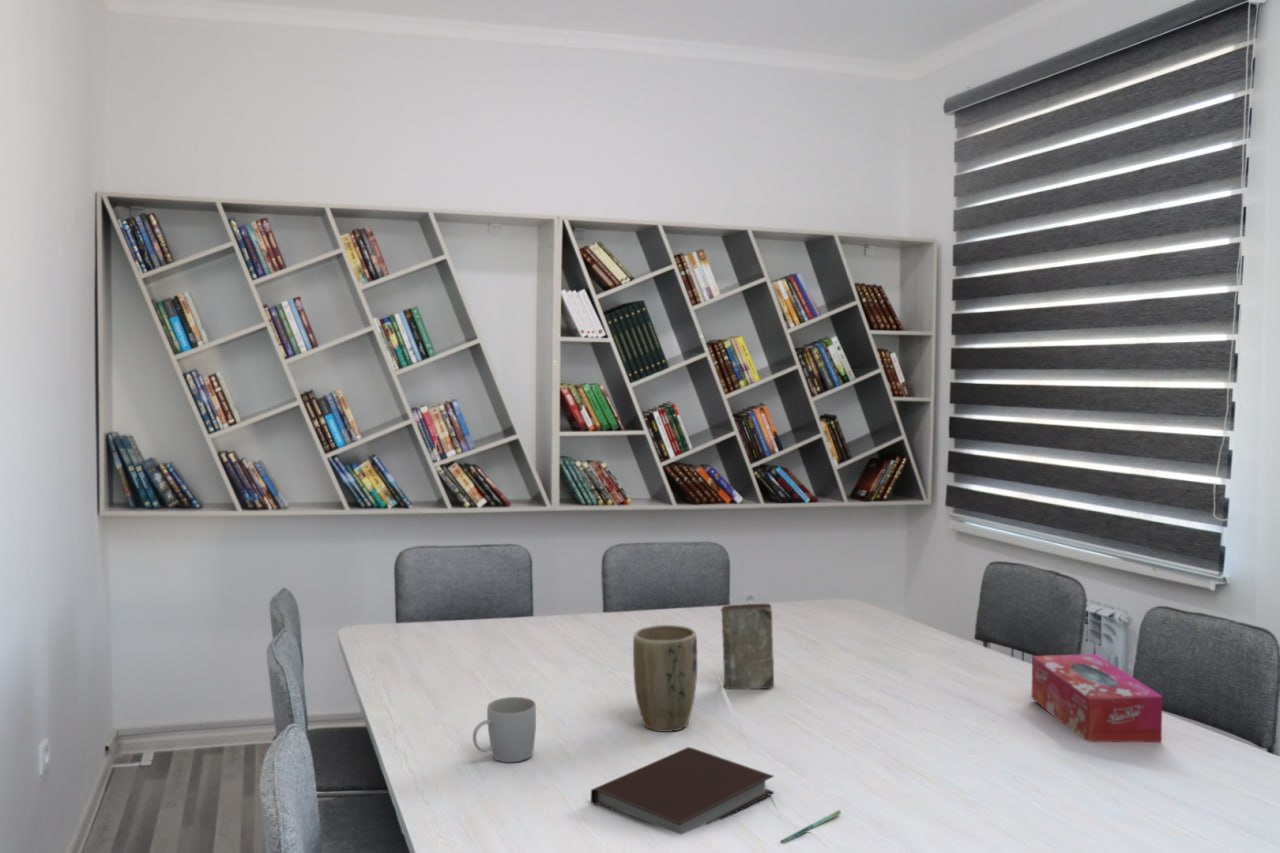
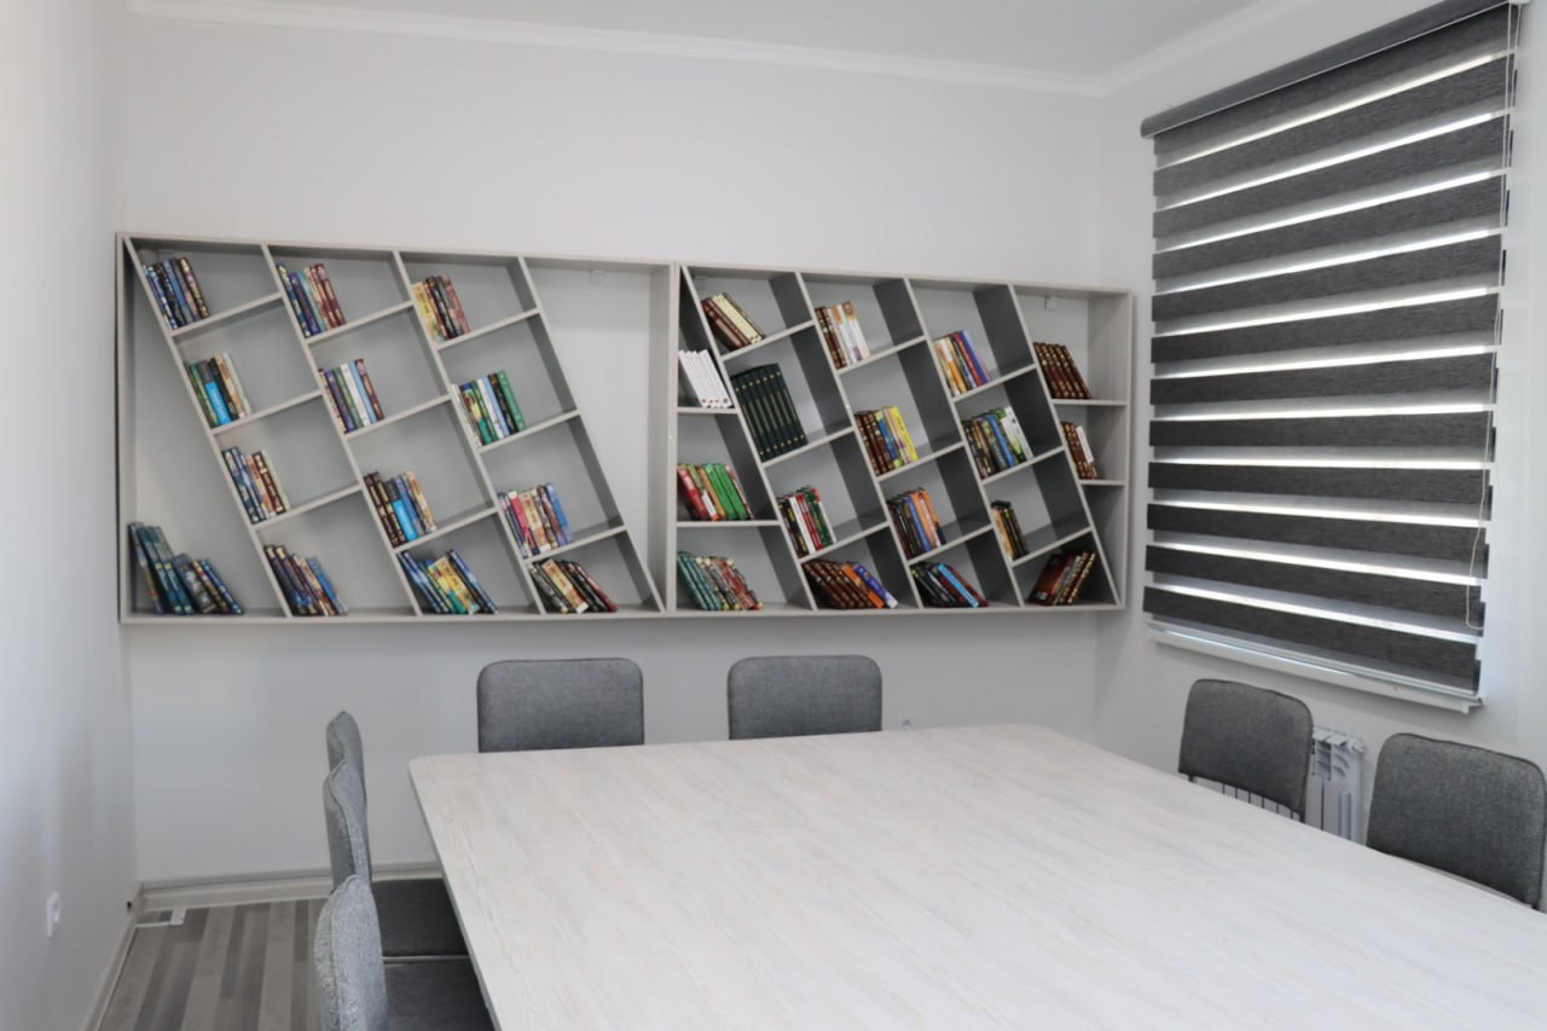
- notebook (683, 790)
- mug (503, 732)
- plant pot (665, 678)
- pen (811, 826)
- tissue box (1093, 697)
- book (748, 647)
